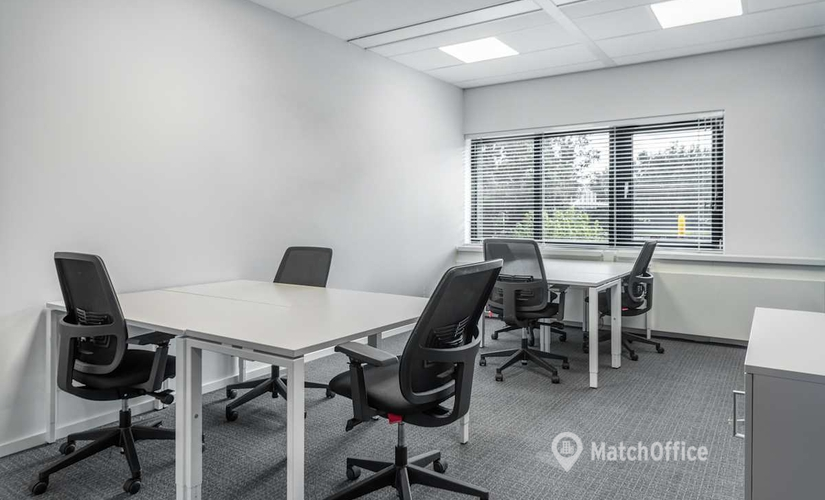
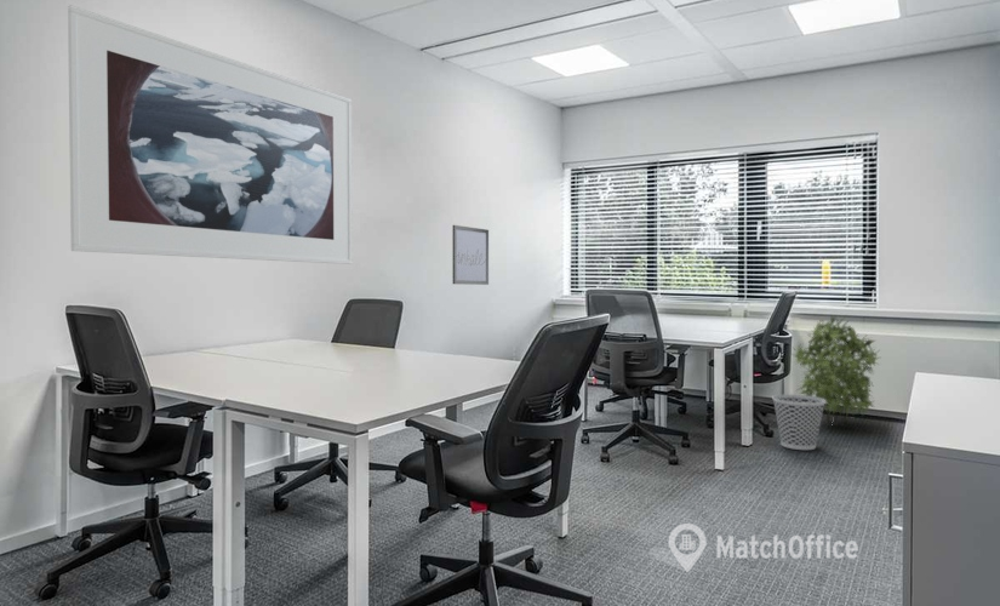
+ wastebasket (798, 422)
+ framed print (238, 160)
+ indoor plant (836, 368)
+ wall art (470, 256)
